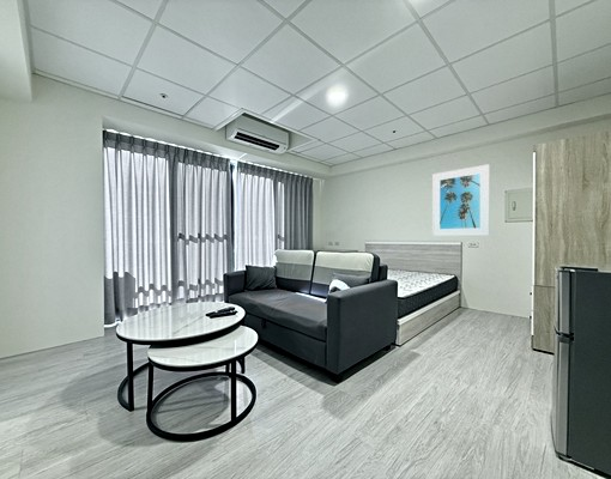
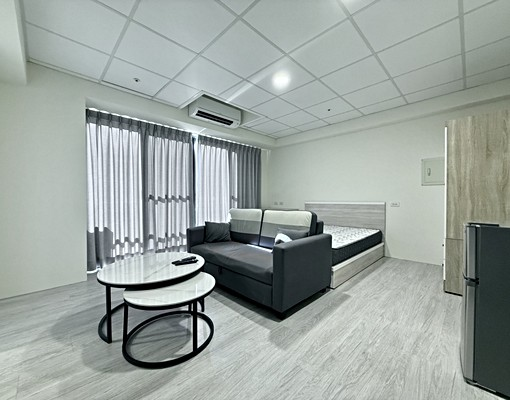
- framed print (459, 202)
